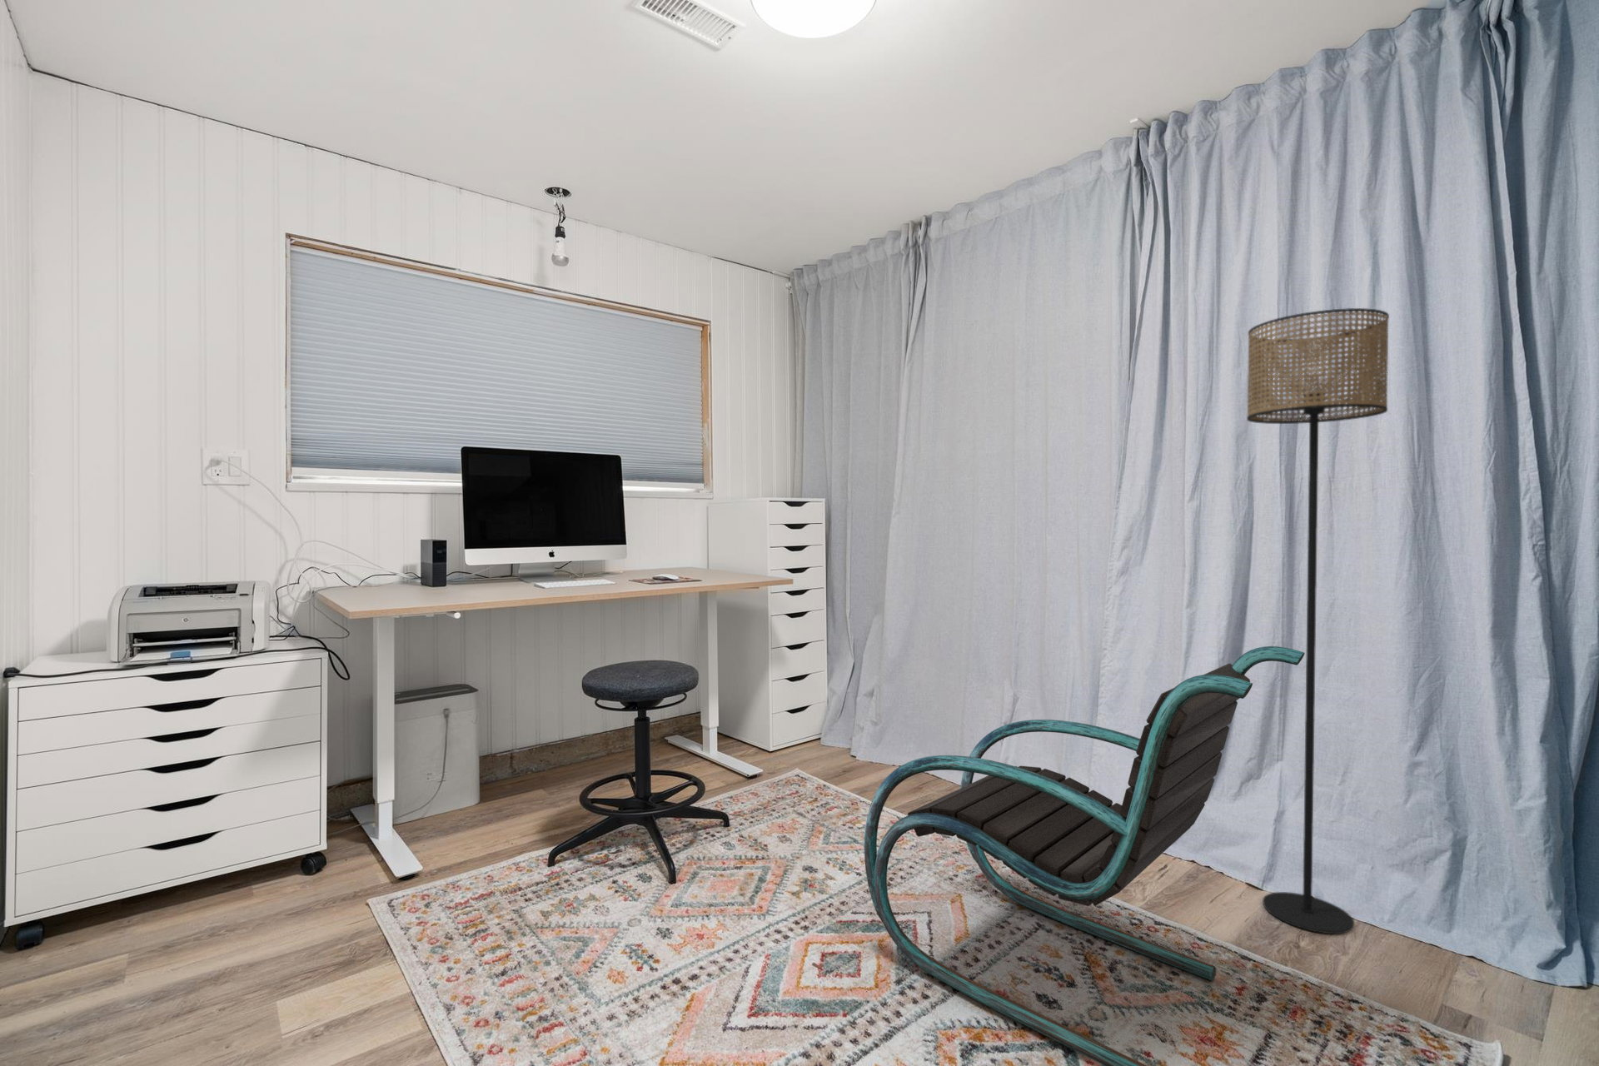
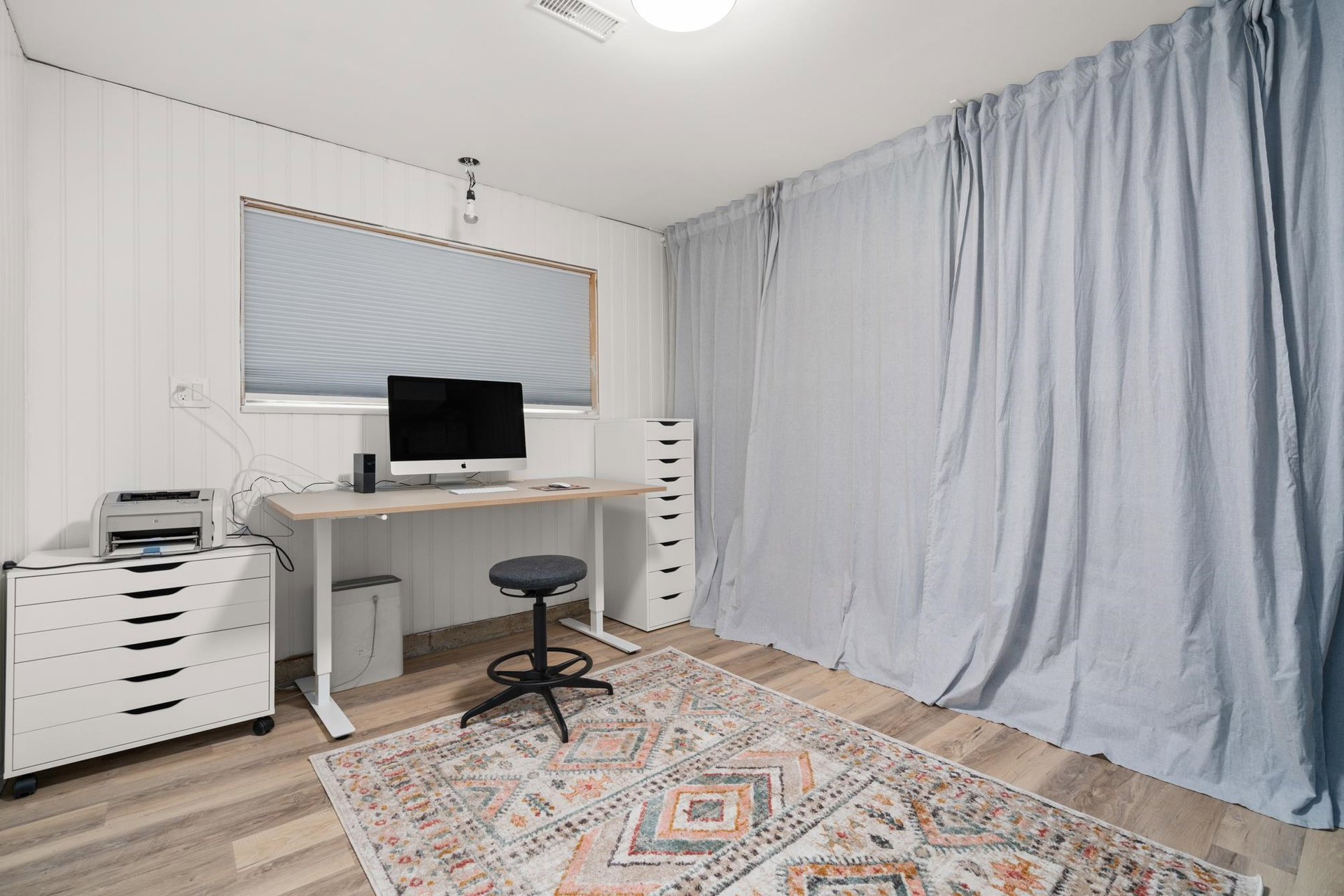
- floor lamp (1311, 620)
- lounge chair (1067, 807)
